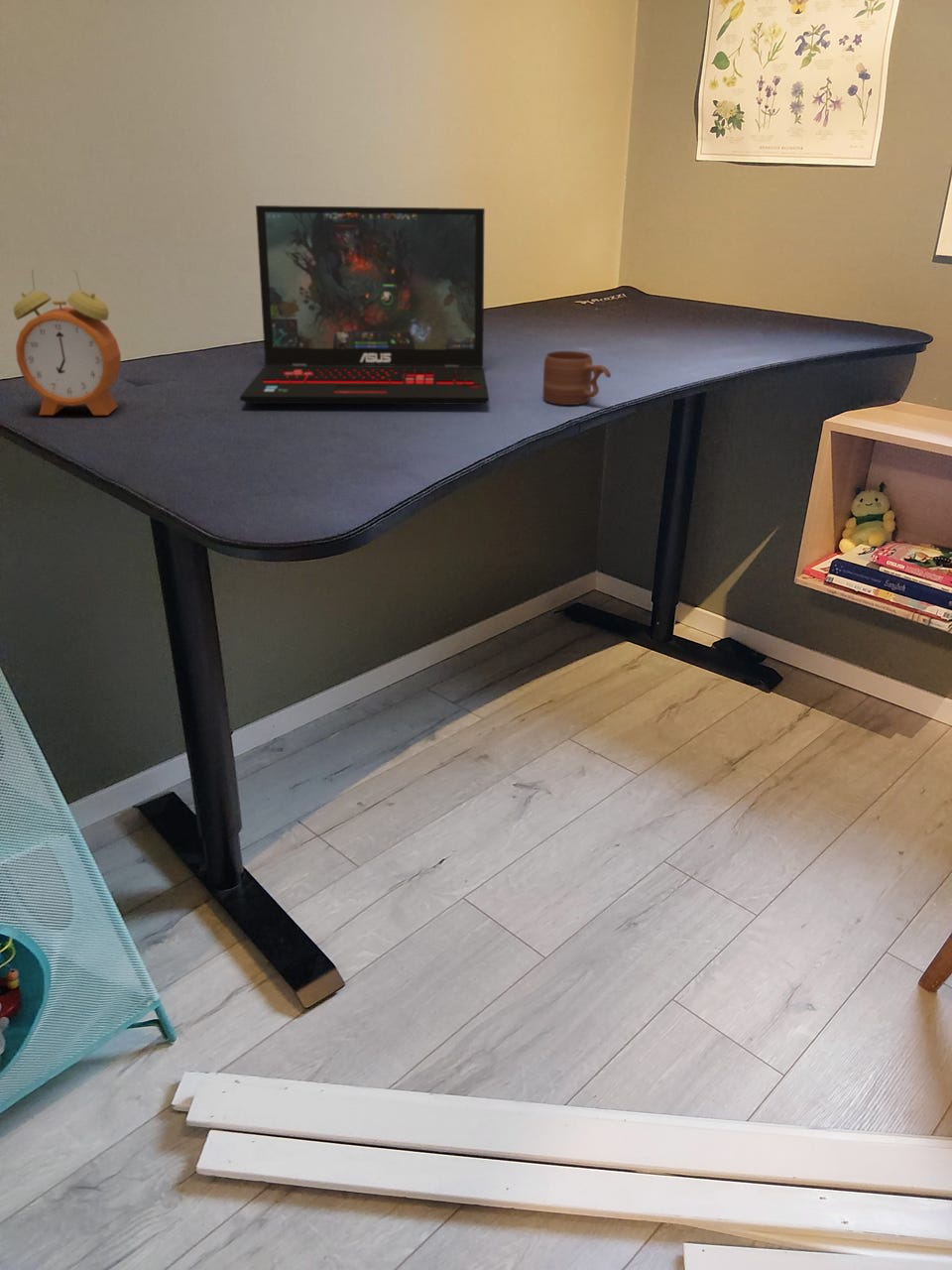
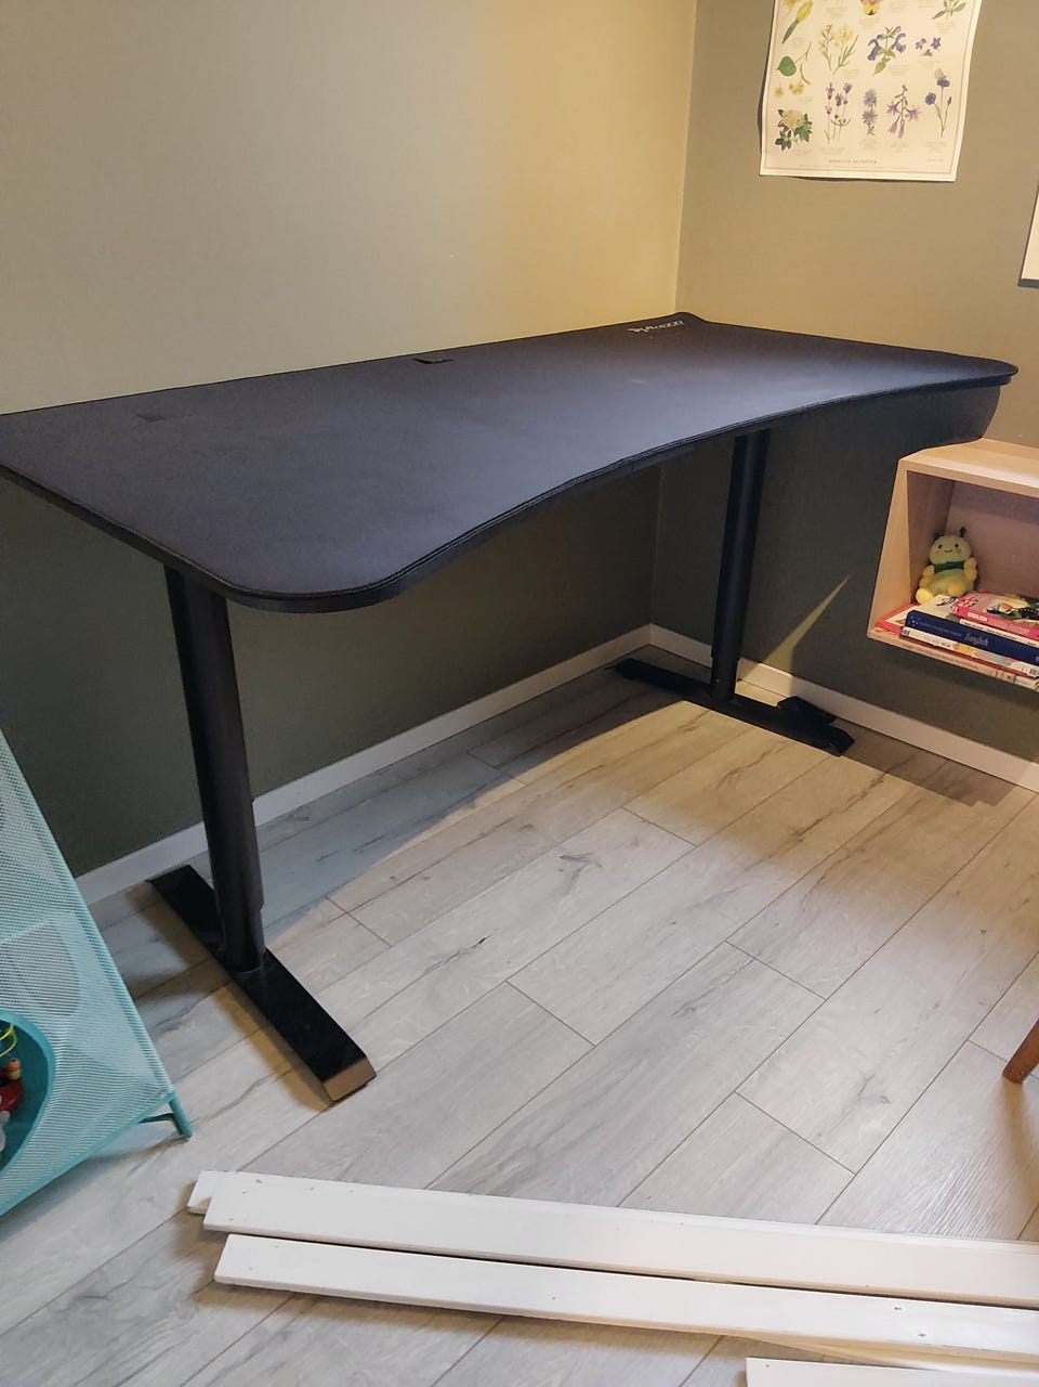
- alarm clock (66, 342)
- laptop (368, 302)
- mug (576, 379)
